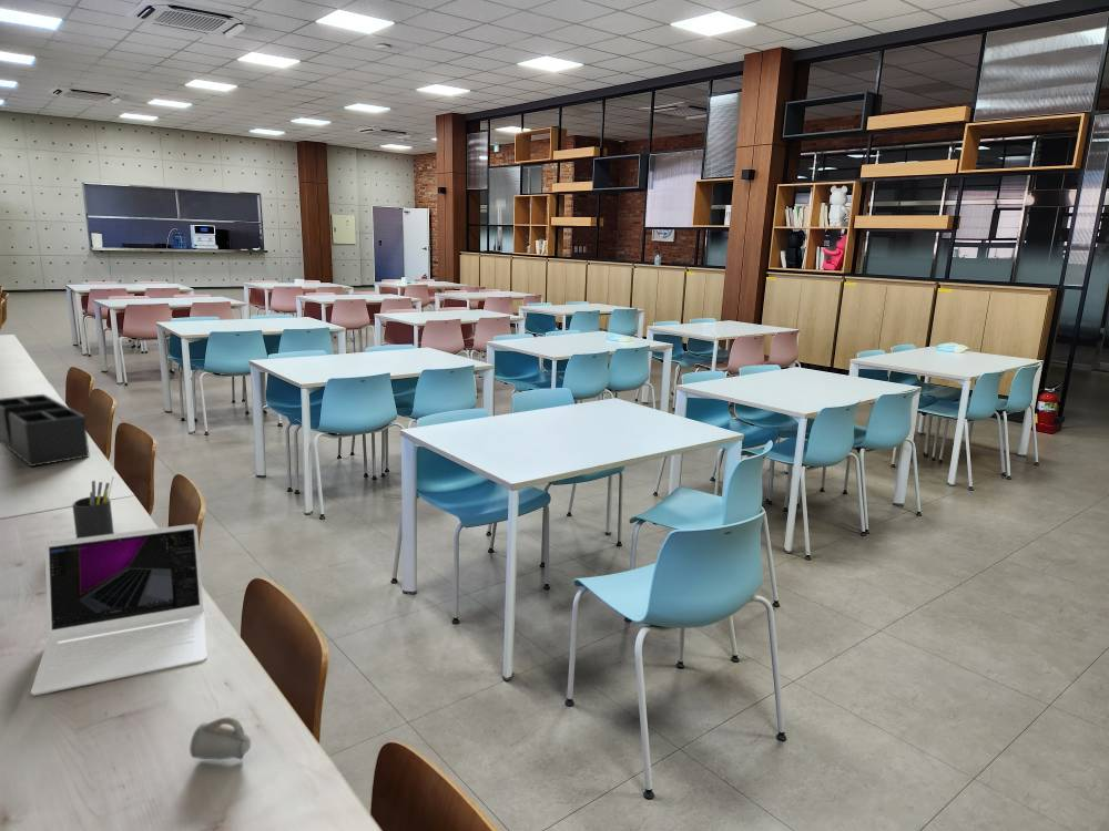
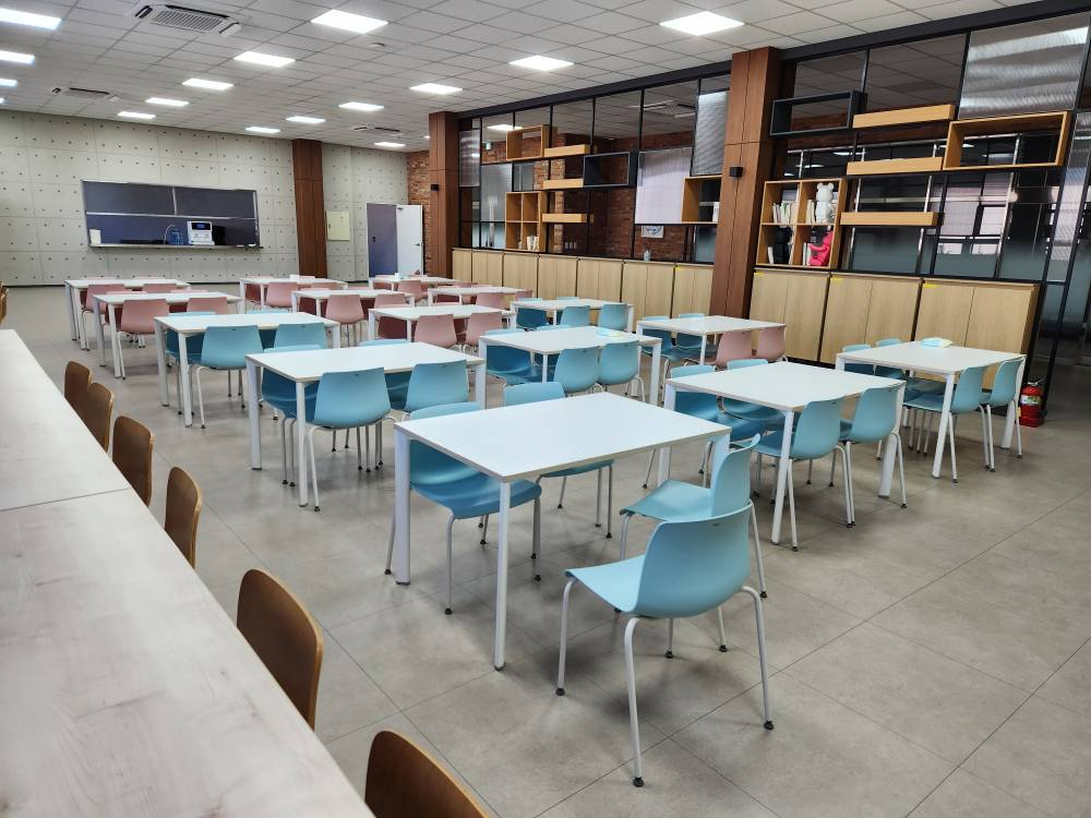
- pen holder (94, 507)
- desk organizer (38, 427)
- laptop (123, 595)
- computer mouse (217, 737)
